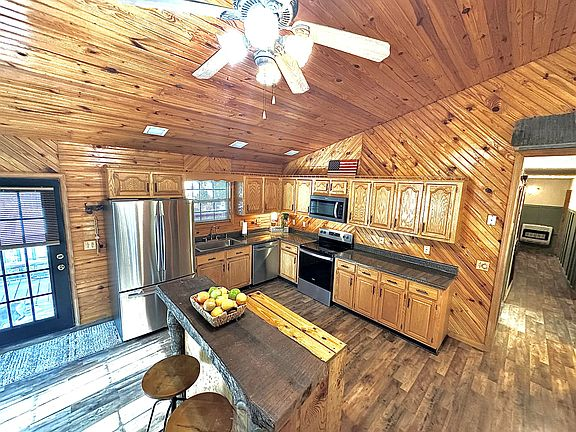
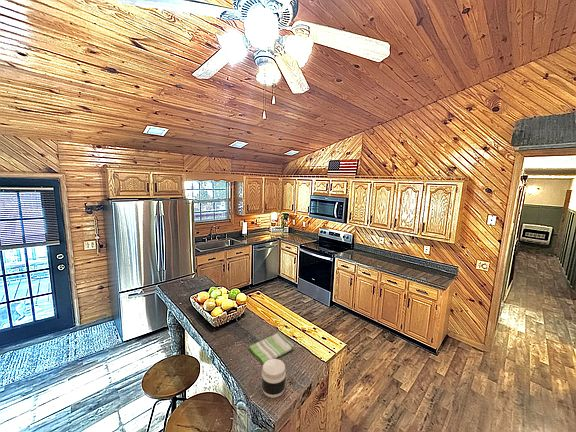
+ jar (273, 377)
+ dish towel (271, 346)
